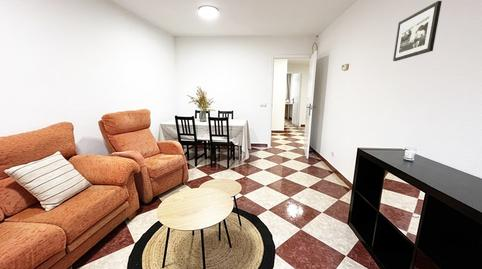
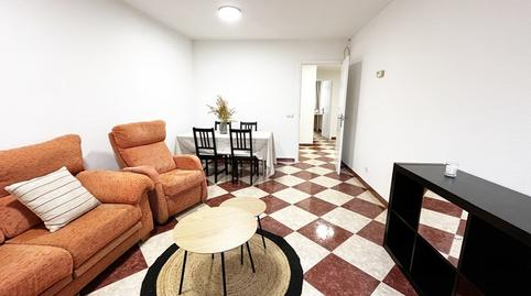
- picture frame (413, 35)
